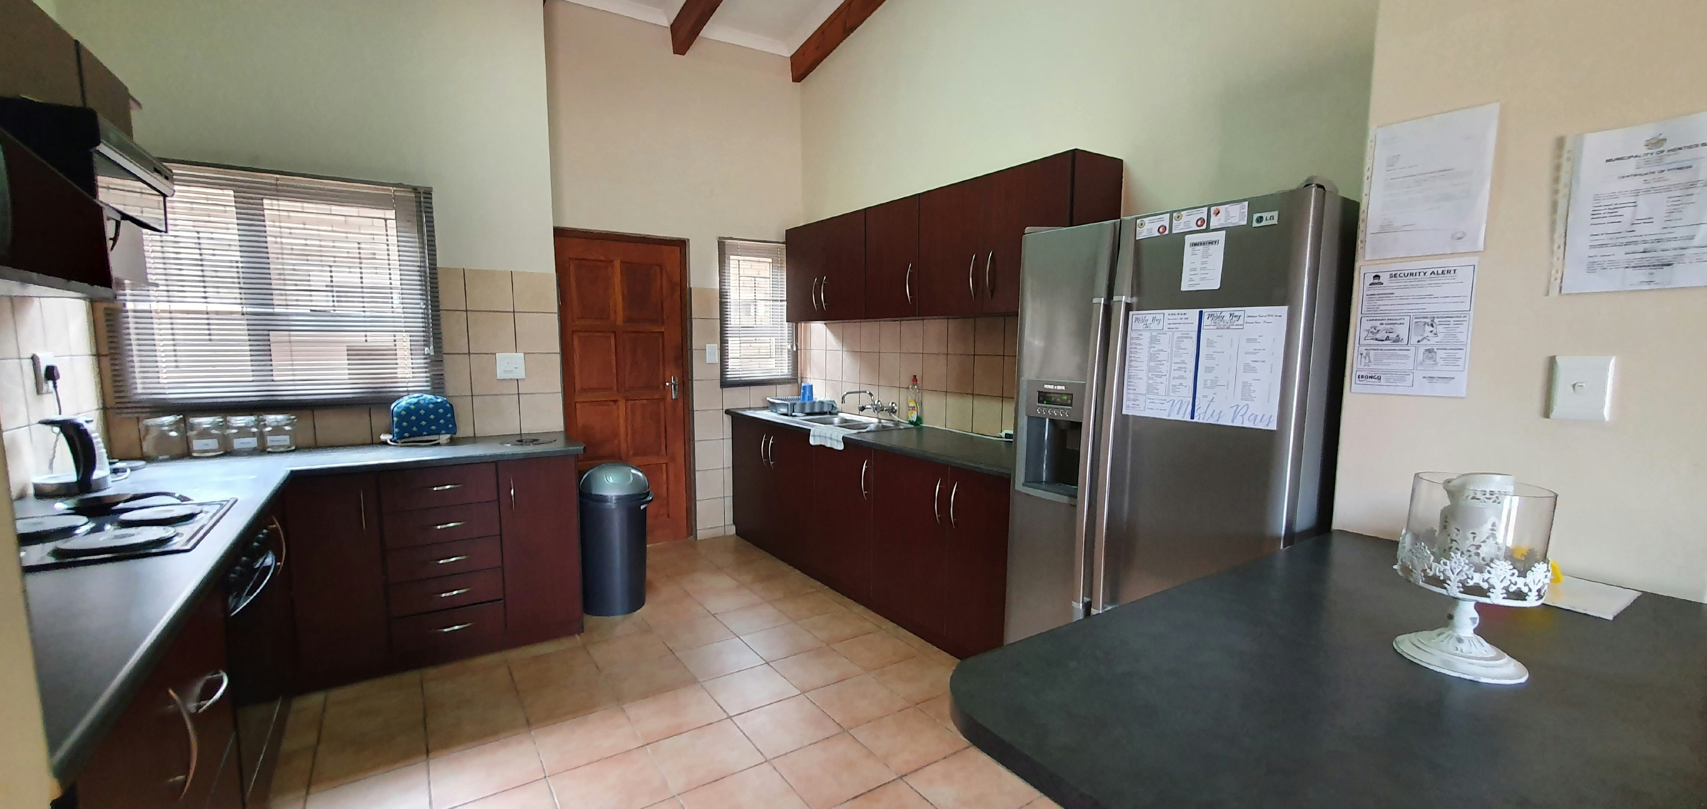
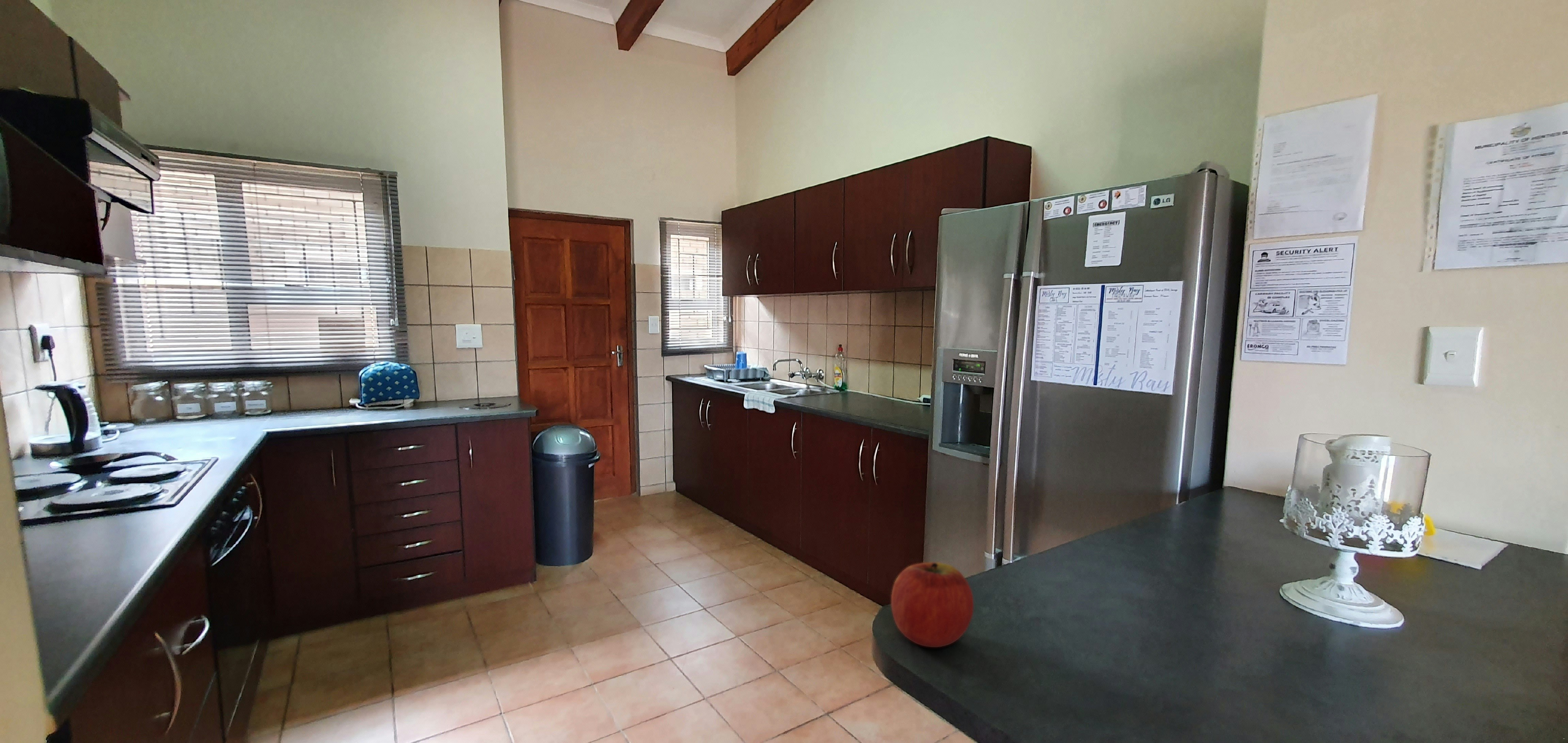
+ apple (931, 598)
